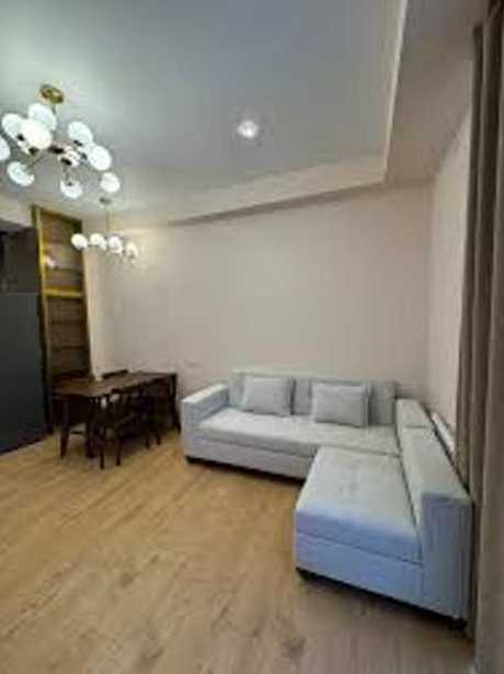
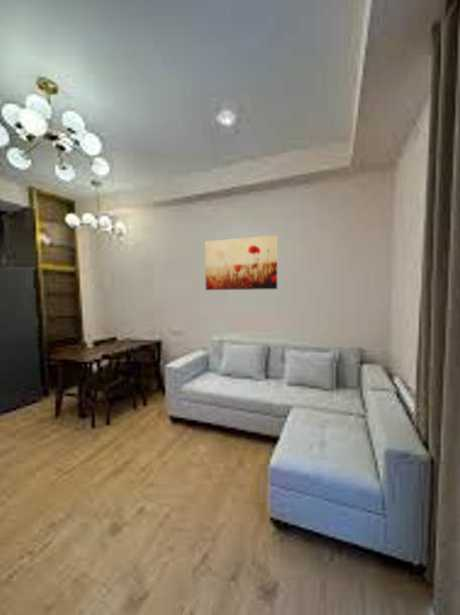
+ wall art (239, 264)
